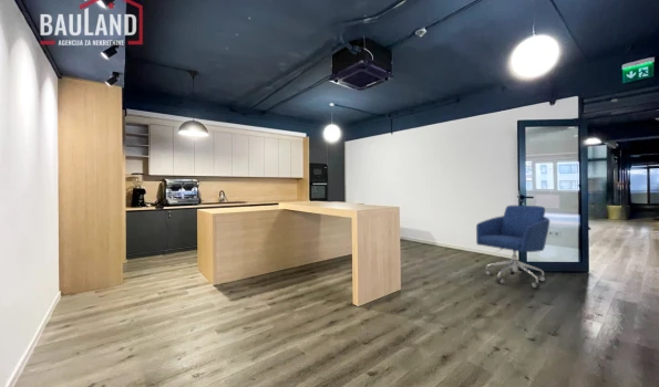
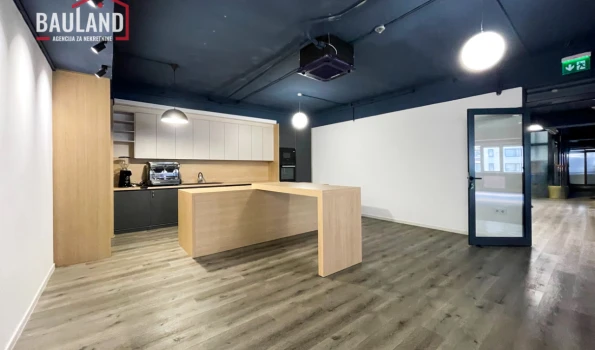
- chair (513, 242)
